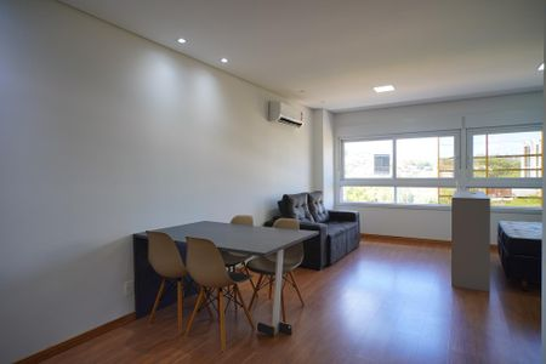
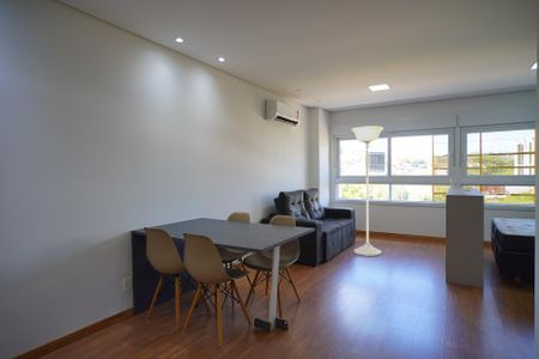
+ floor lamp (367, 190)
